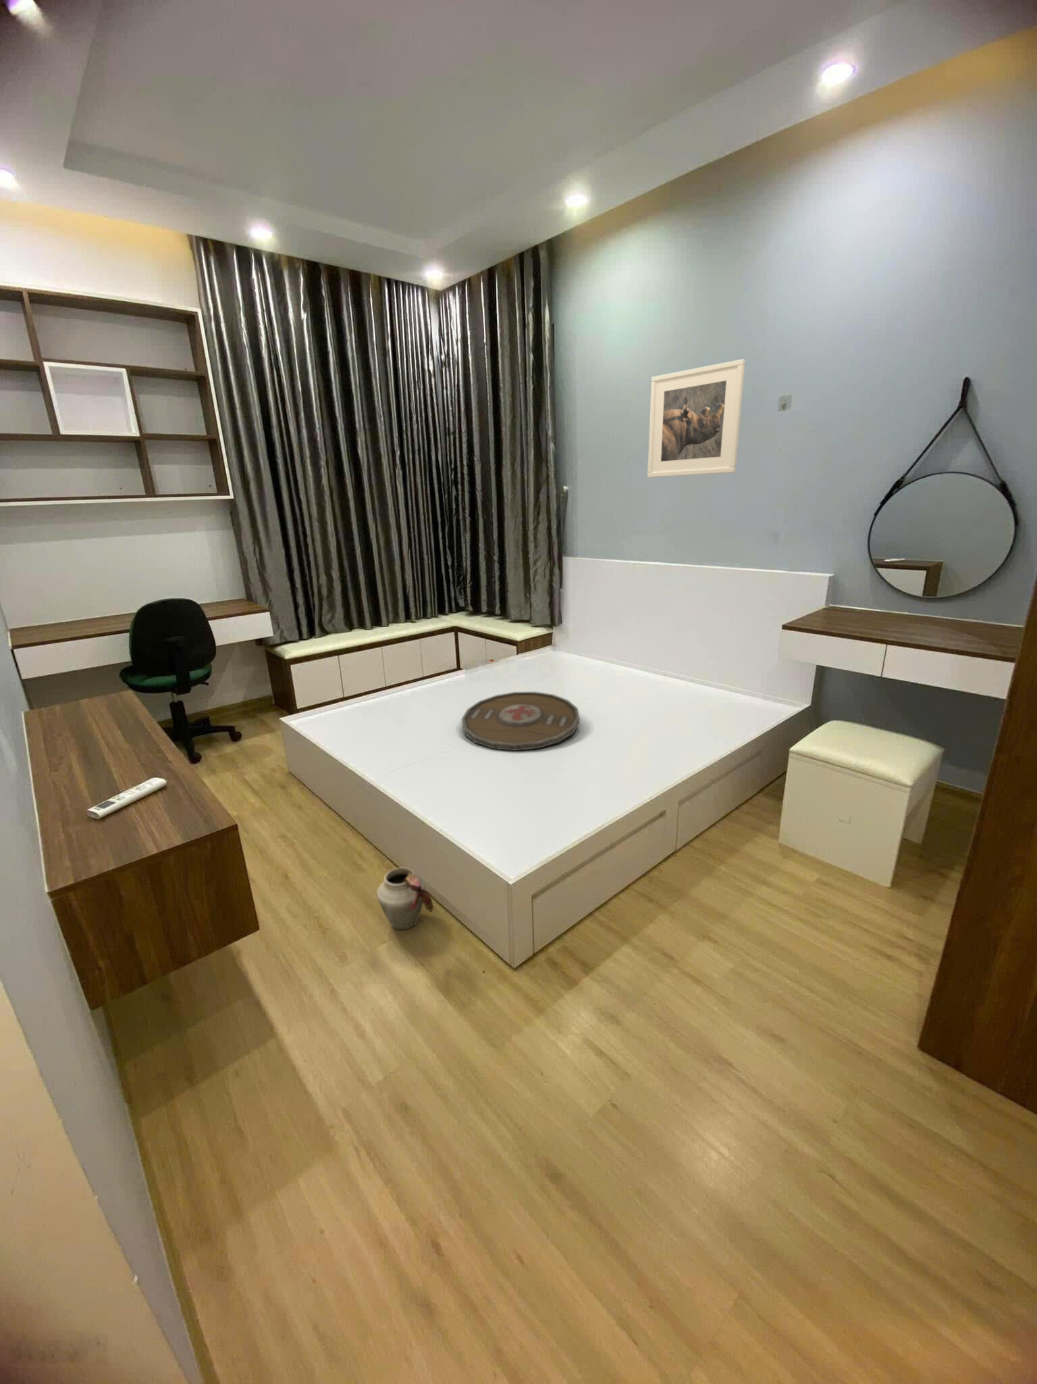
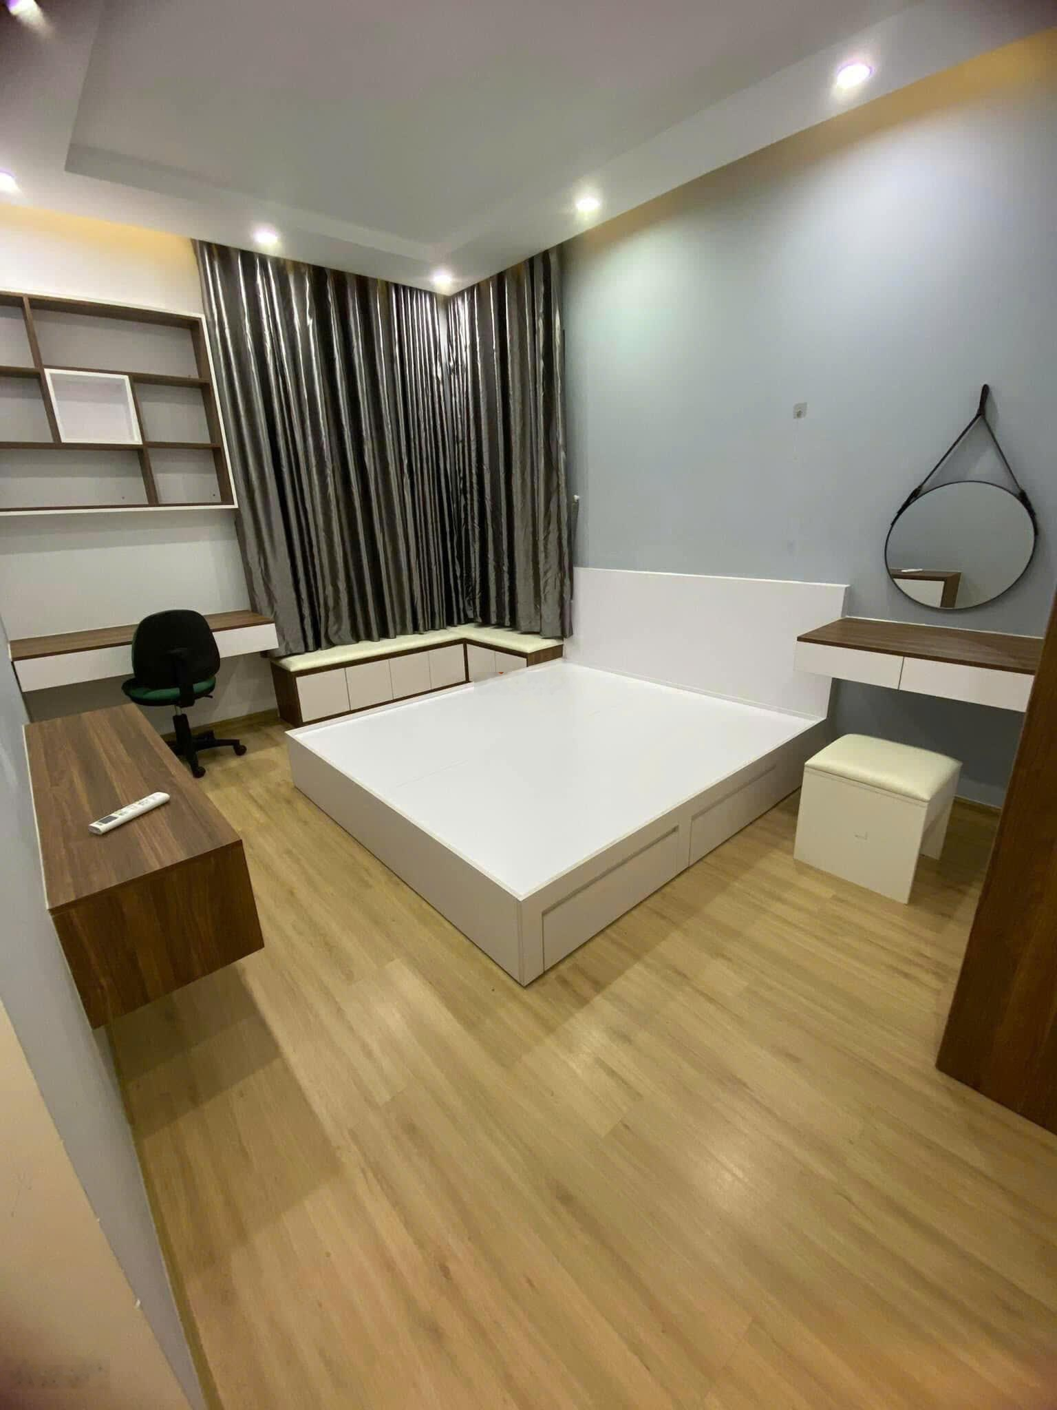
- serving tray (521, 718)
- vase (407, 896)
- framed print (692, 423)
